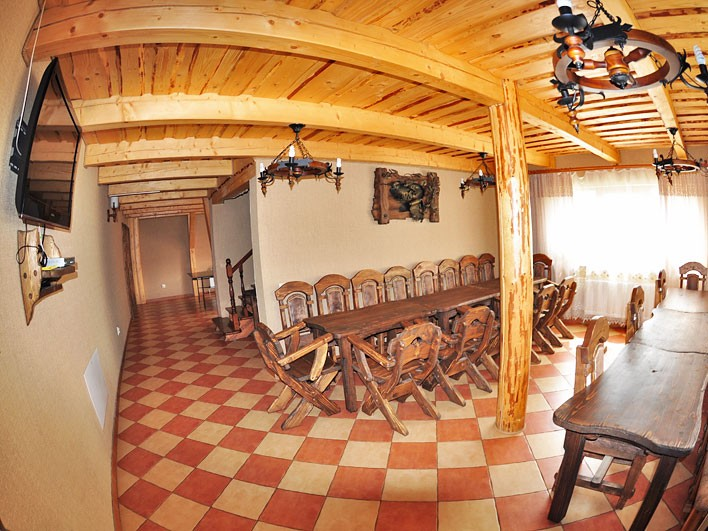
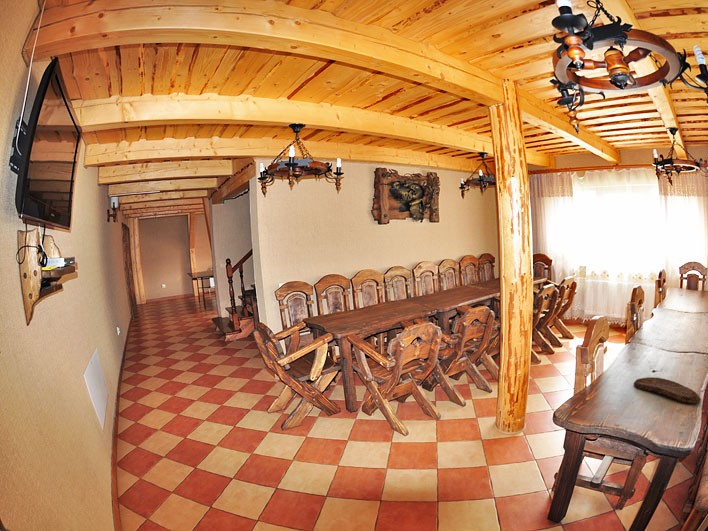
+ bread loaf (665, 388)
